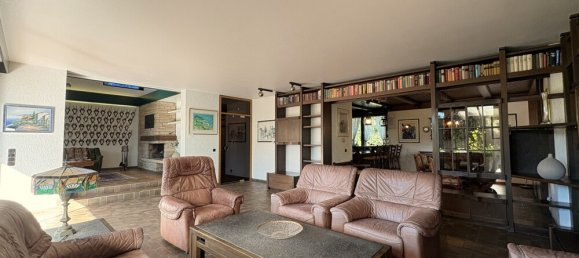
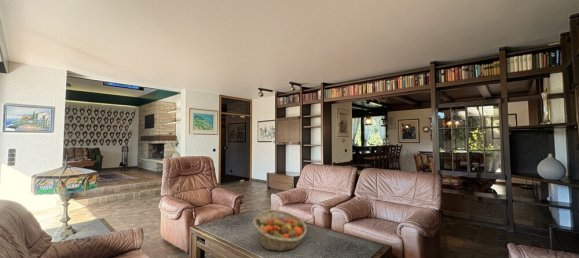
+ fruit basket (280, 228)
